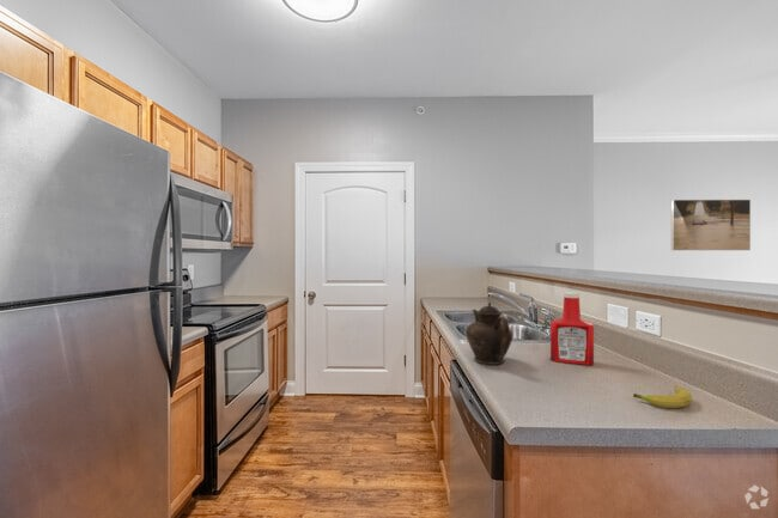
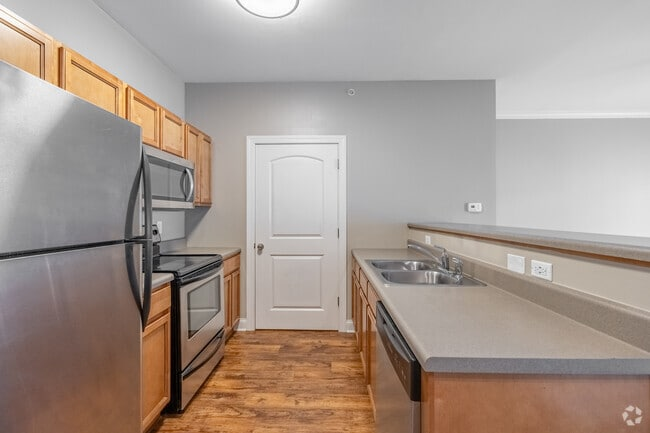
- fruit (662, 395)
- teapot (488, 330)
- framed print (710, 225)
- soap bottle (571, 327)
